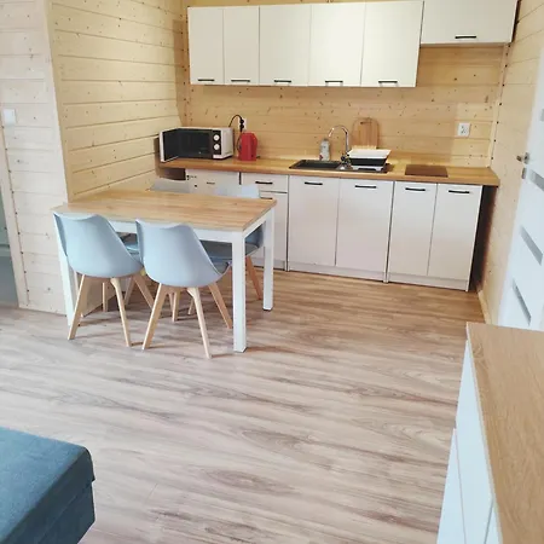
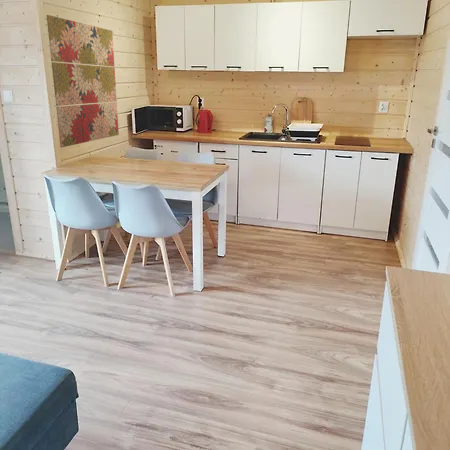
+ wall art (88, 84)
